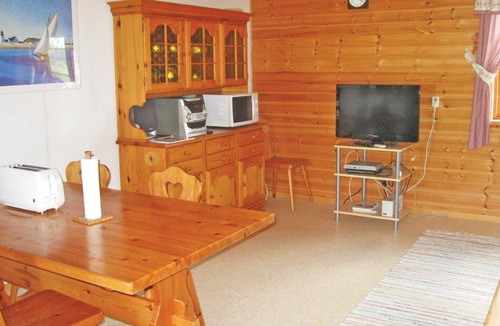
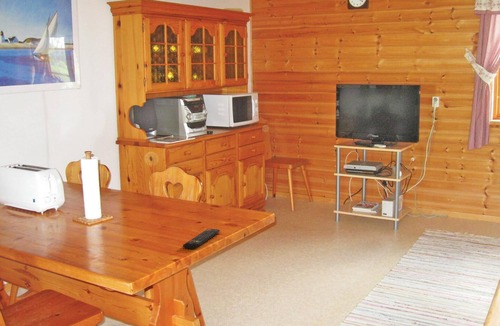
+ remote control (202, 238)
